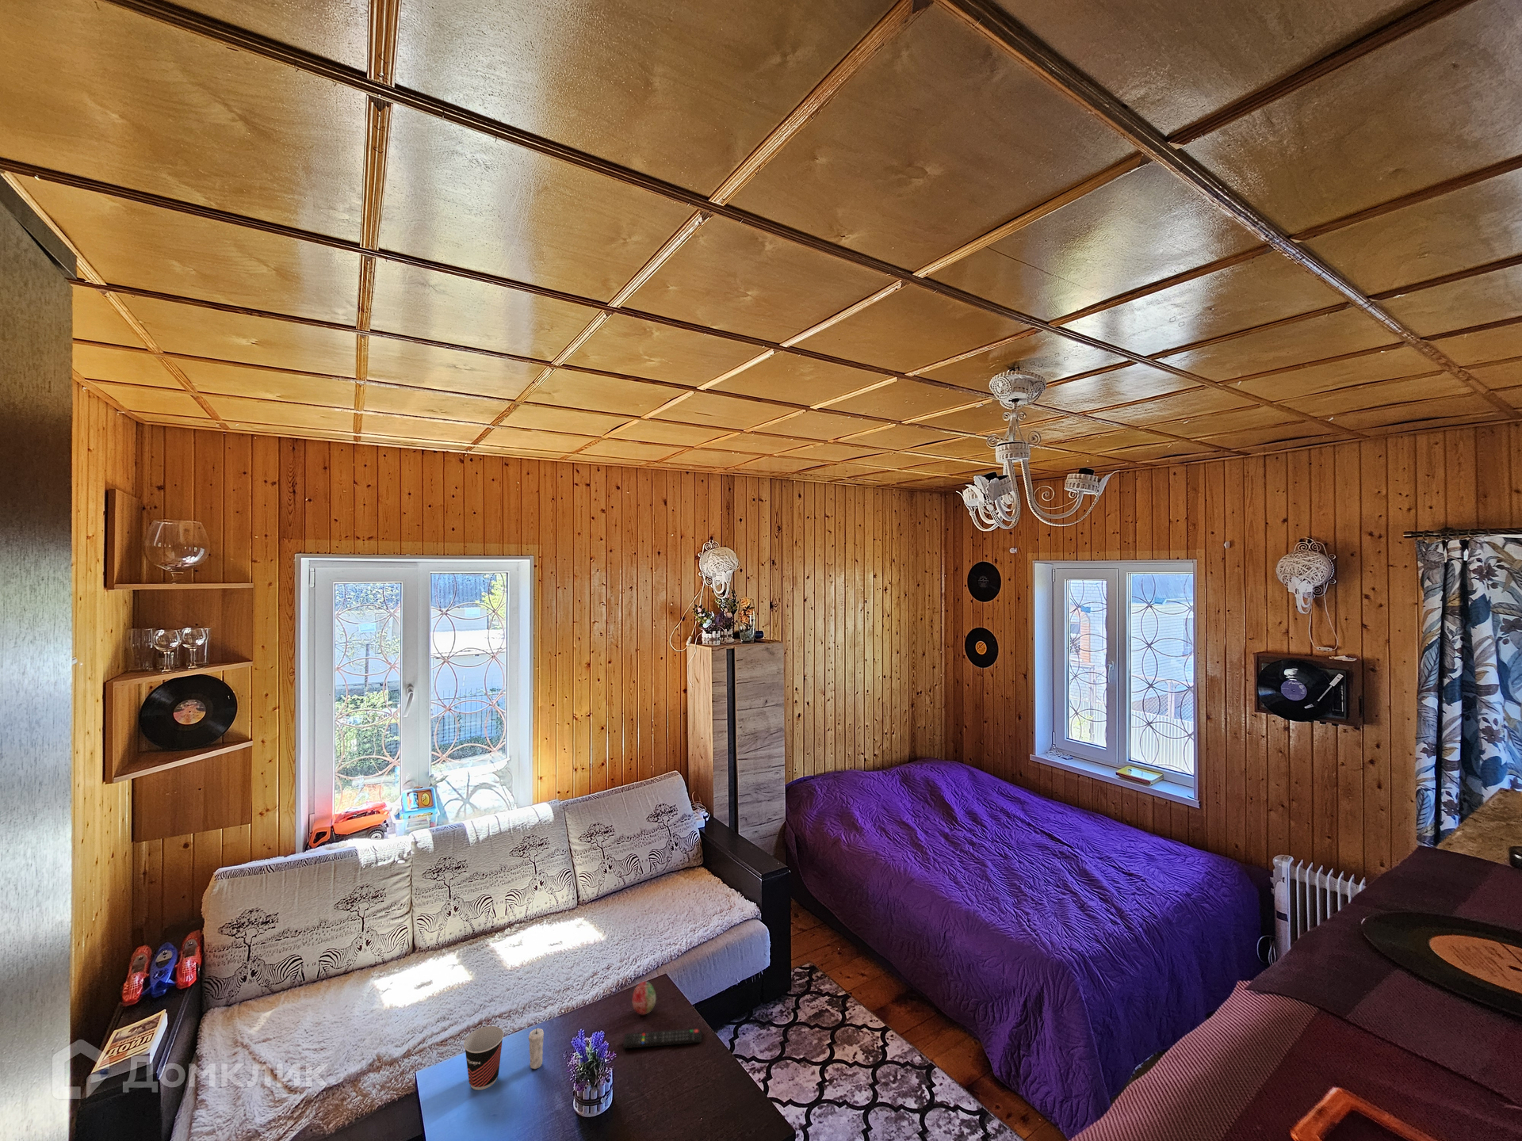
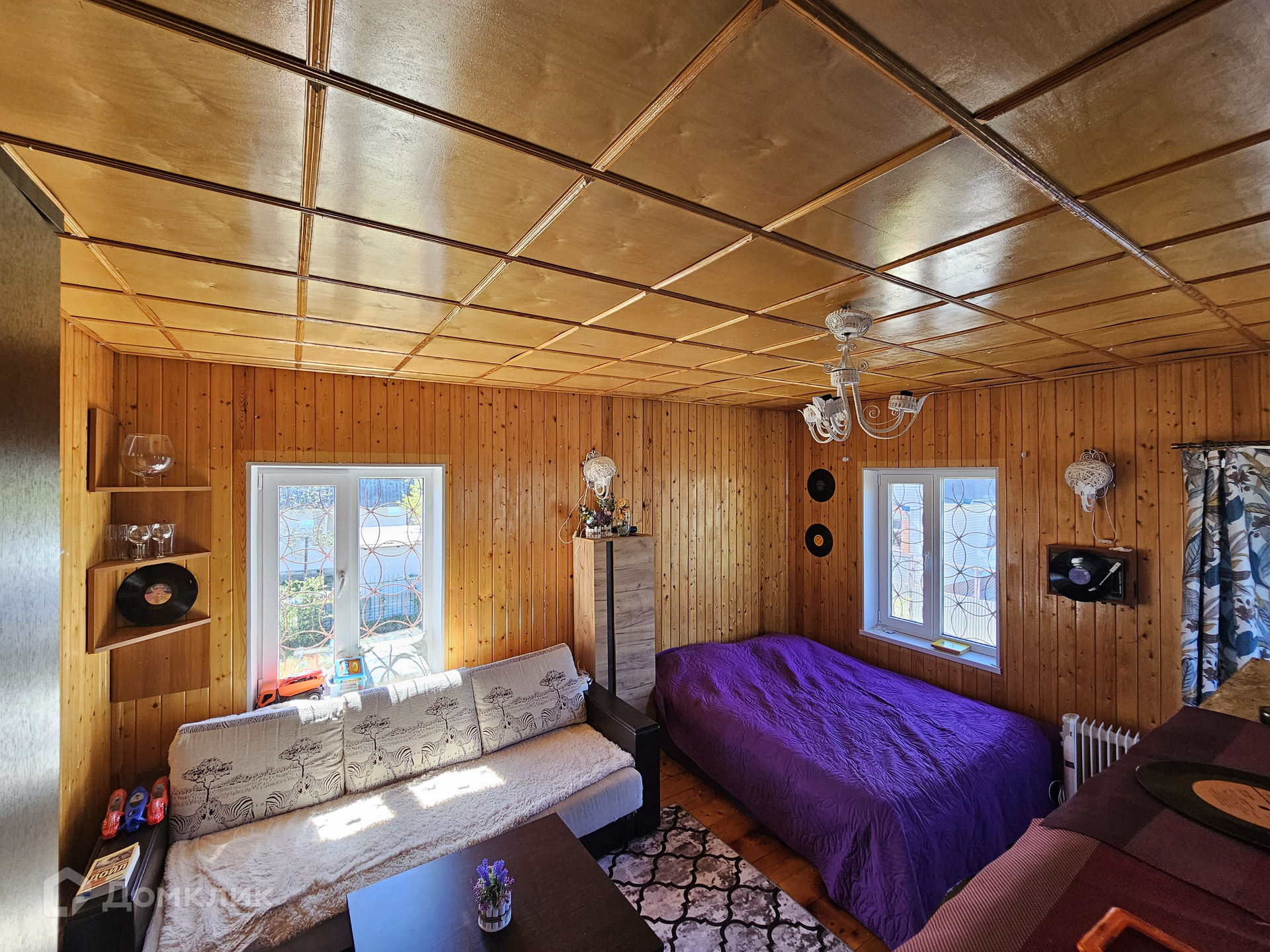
- remote control (663, 1039)
- candle (536, 1045)
- cup (483, 1058)
- decorative egg (644, 997)
